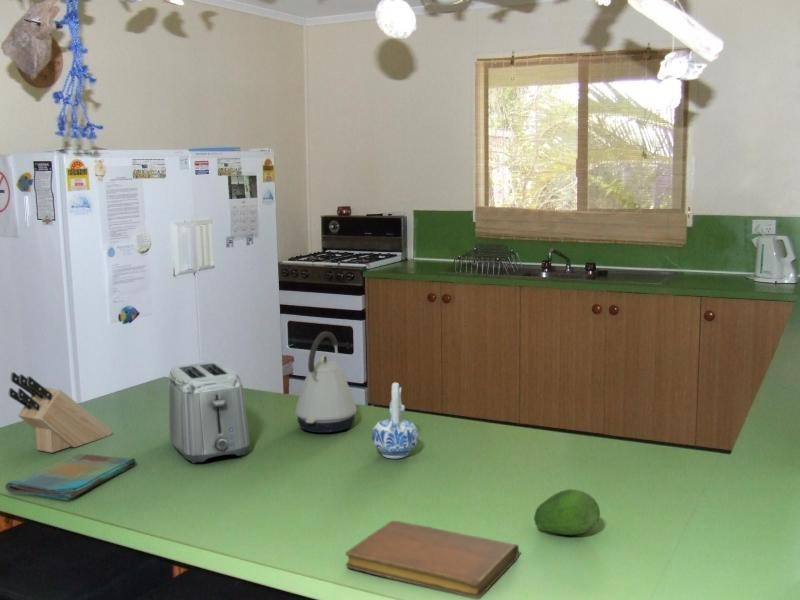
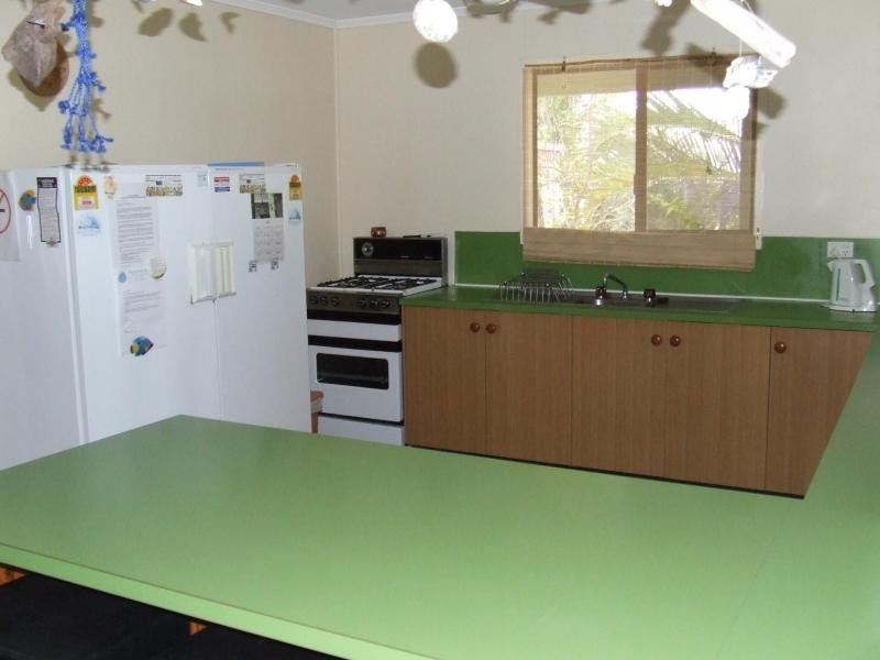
- dish towel (73, 473)
- ceramic pitcher (394, 417)
- fruit (566, 511)
- toaster (205, 408)
- notebook (432, 555)
- knife block (59, 405)
- kettle (326, 379)
